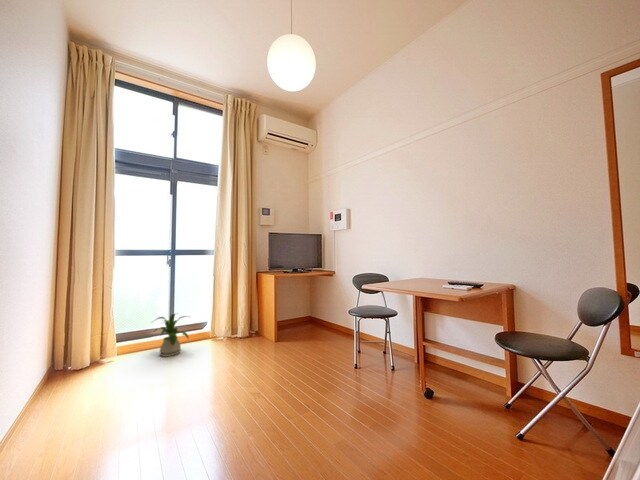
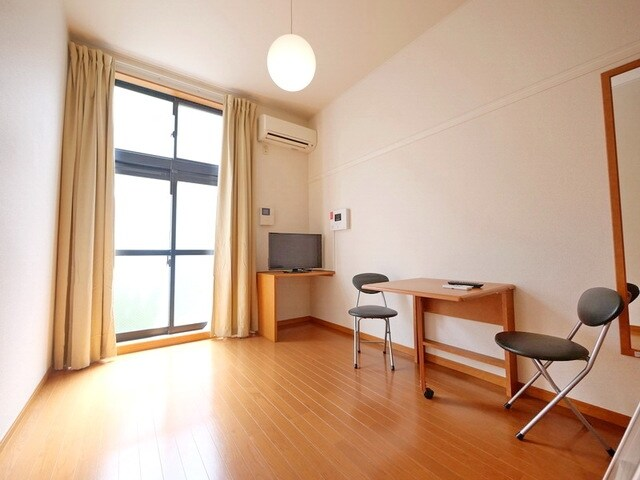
- house plant (172, 331)
